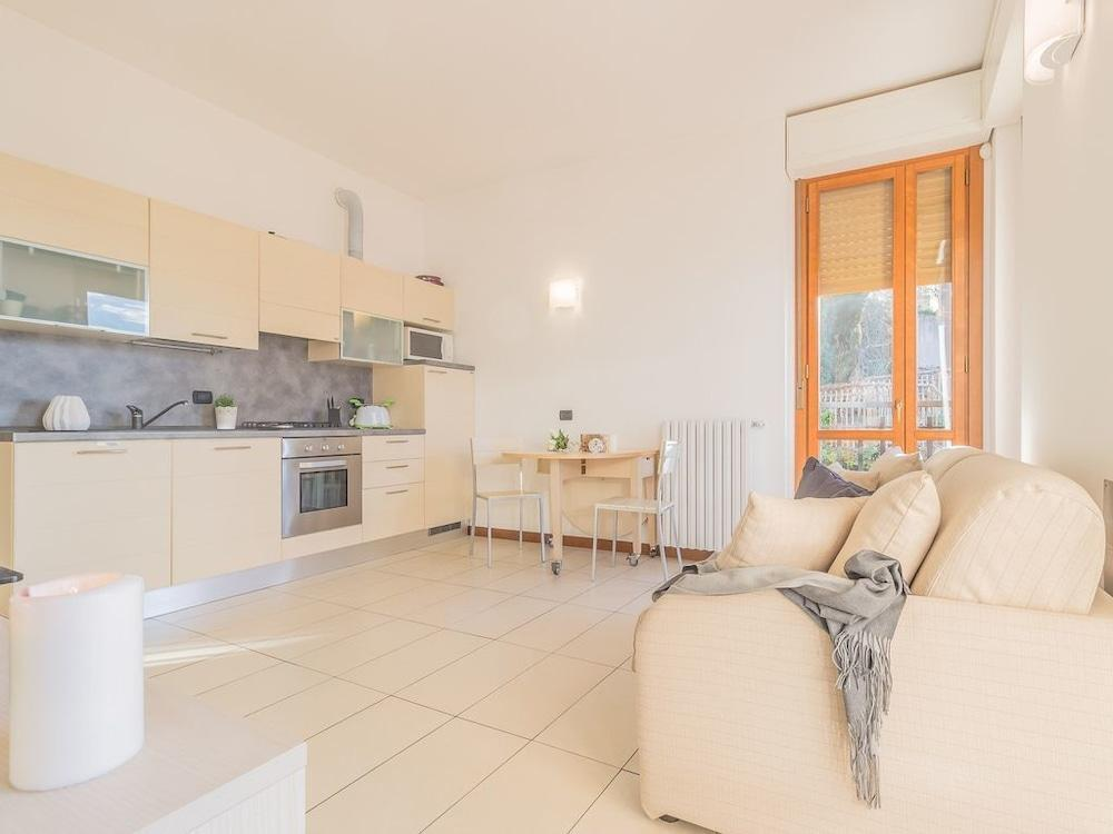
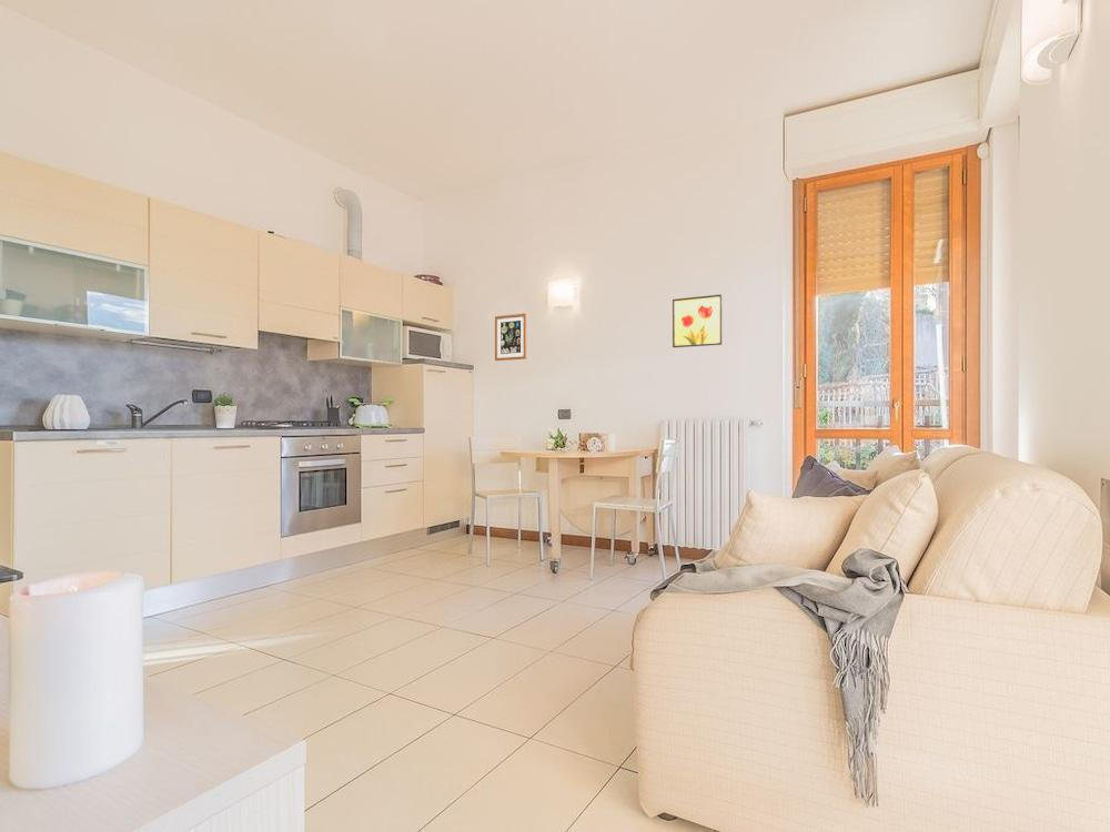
+ wall art (697, 322)
+ wall art (509, 337)
